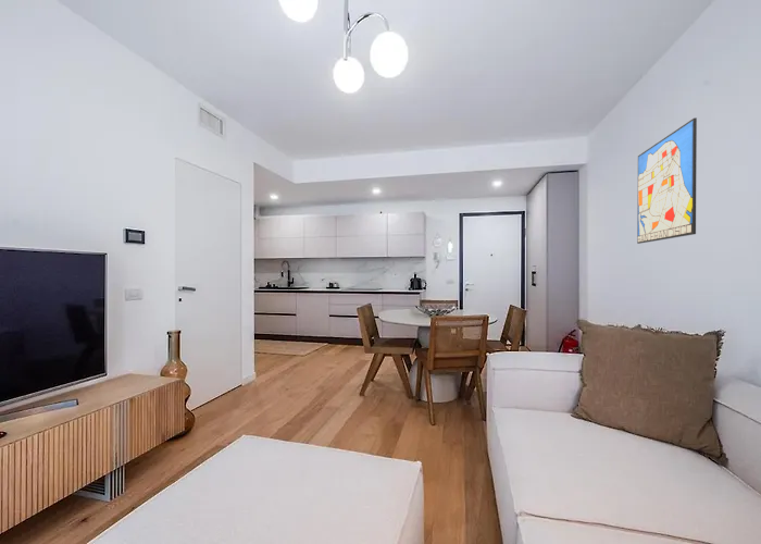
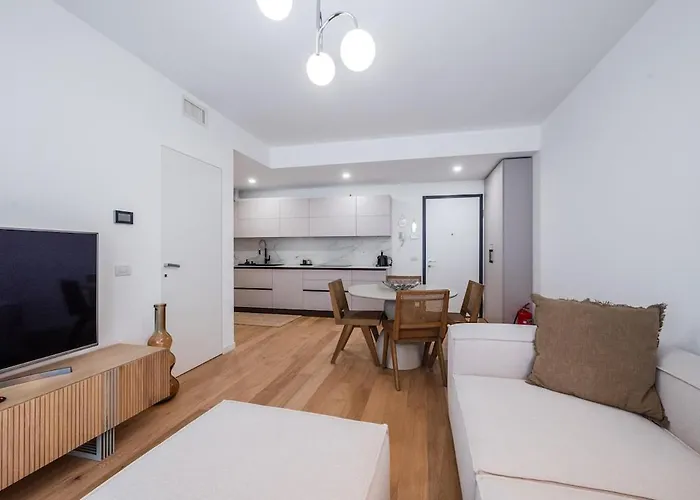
- wall art (662, 189)
